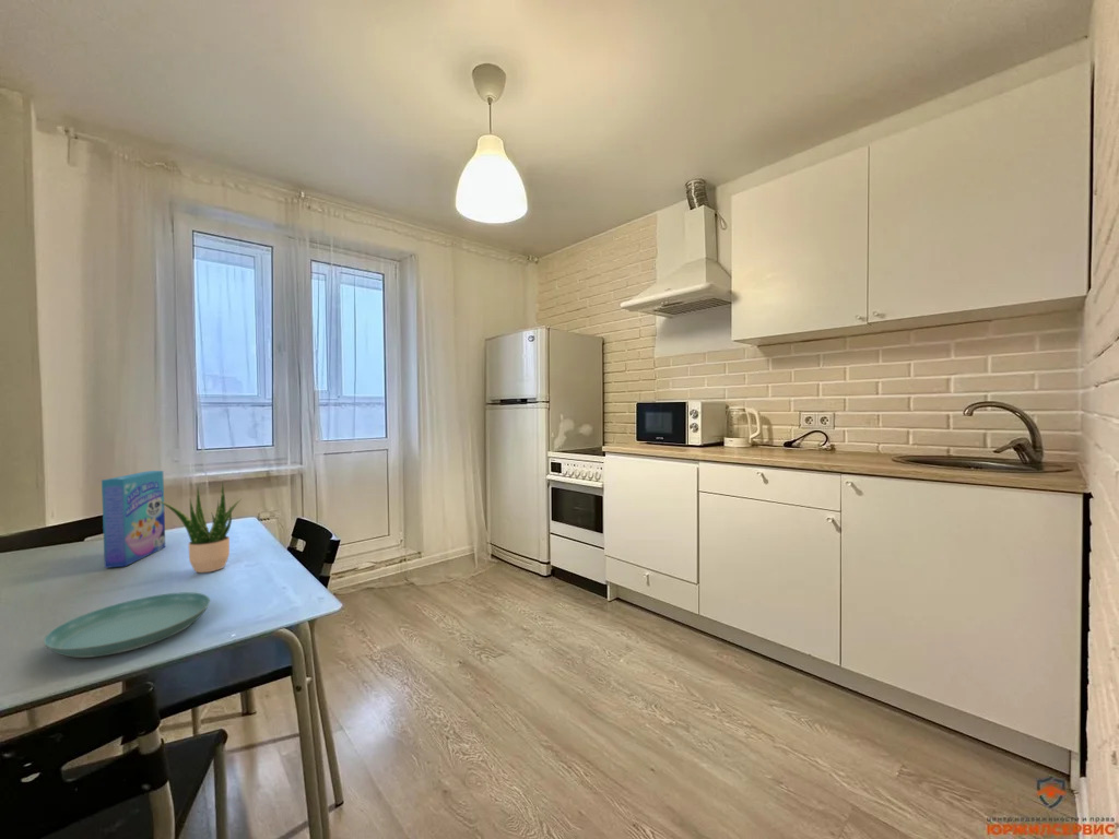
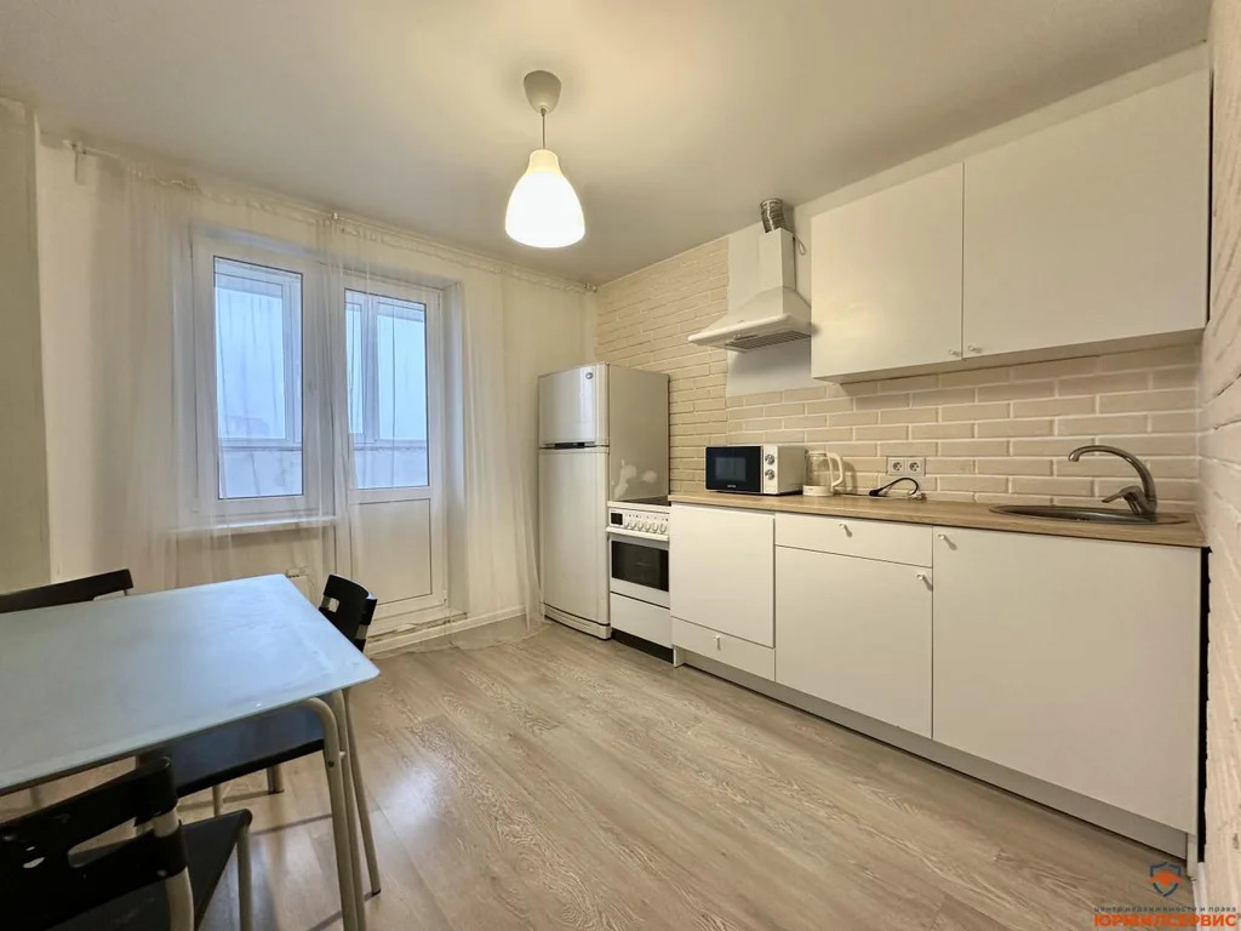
- saucer (134, 624)
- potted plant (205, 524)
- cereal box (136, 516)
